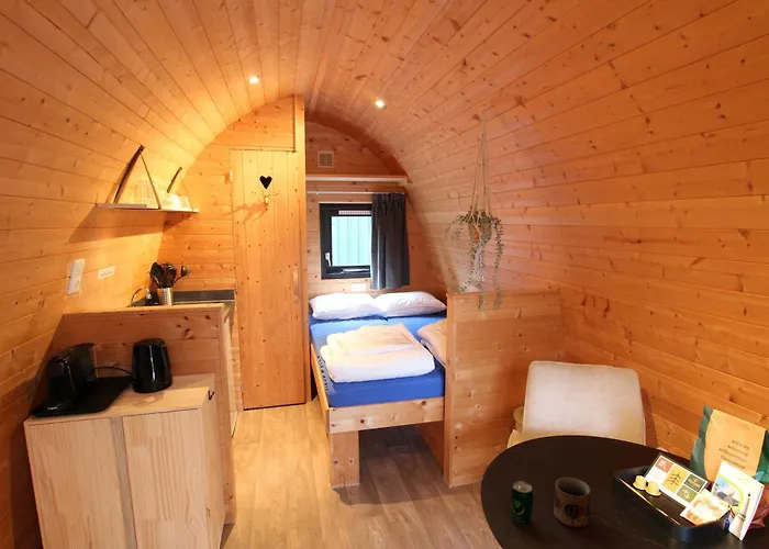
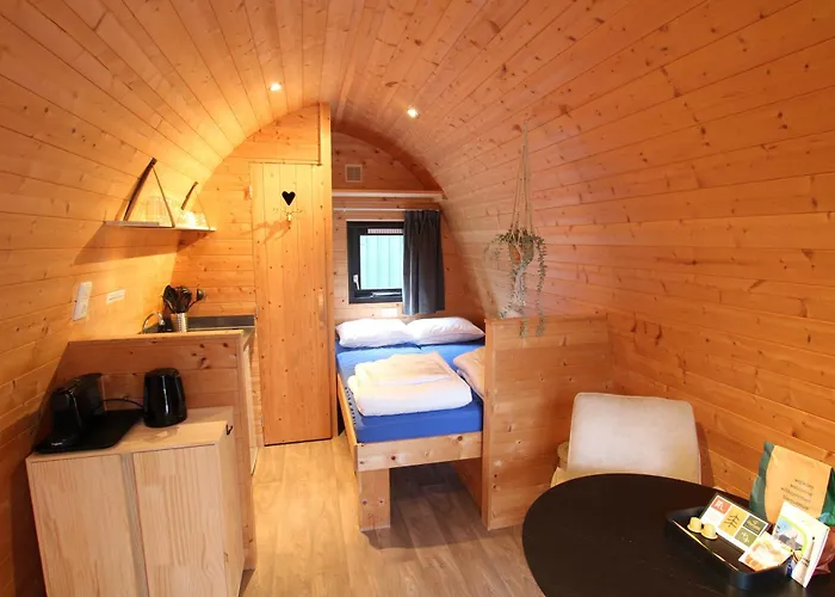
- beverage can (522, 503)
- mug (572, 500)
